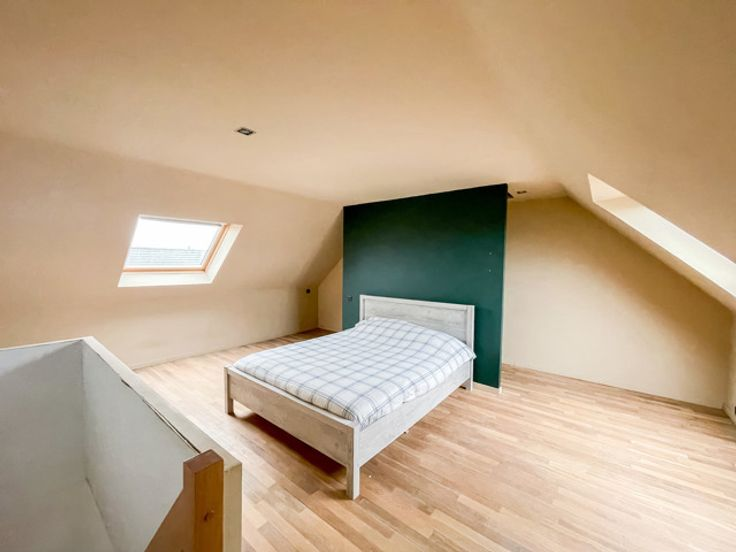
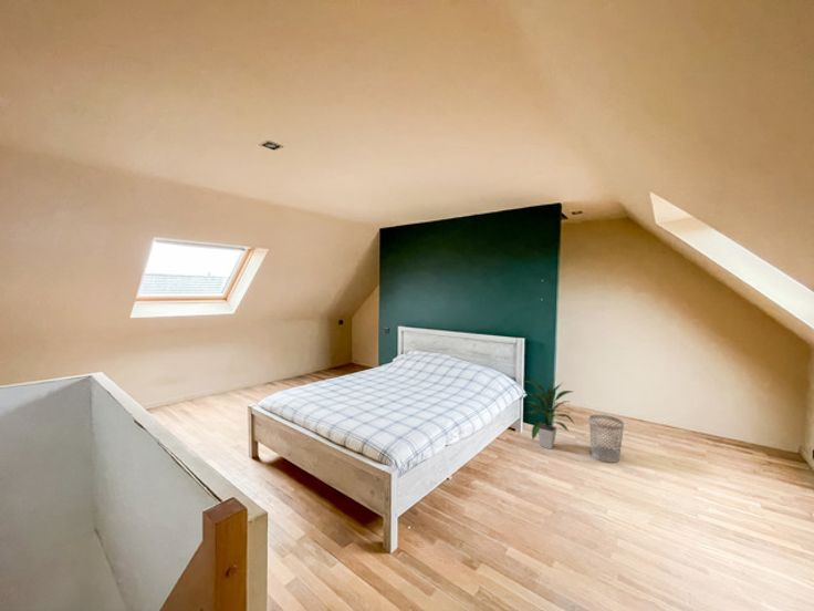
+ wastebasket (605, 438)
+ indoor plant (545, 412)
